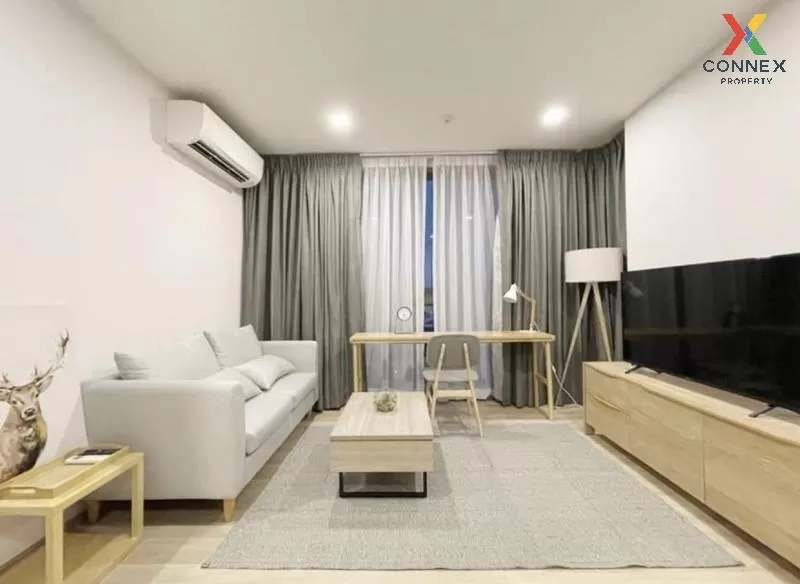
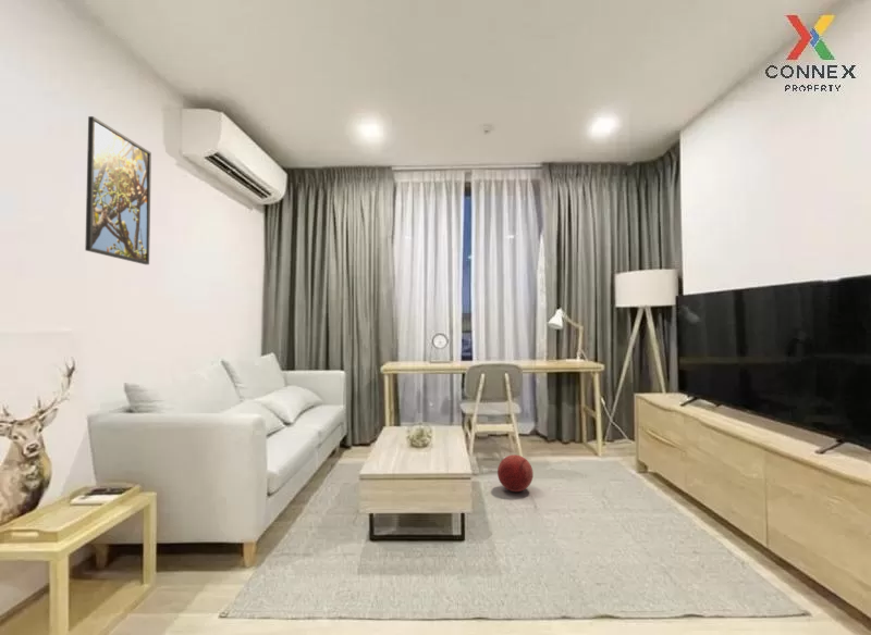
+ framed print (121, 197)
+ ball (515, 472)
